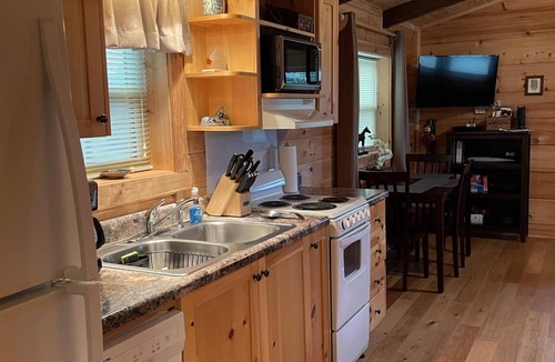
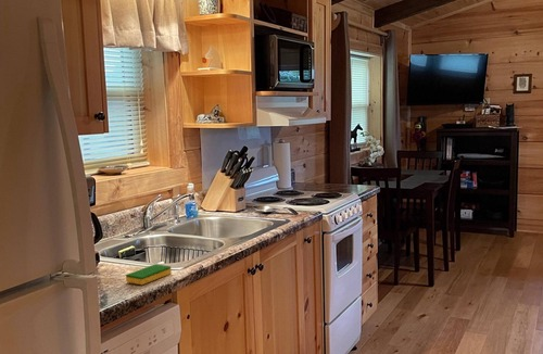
+ dish sponge (149, 274)
